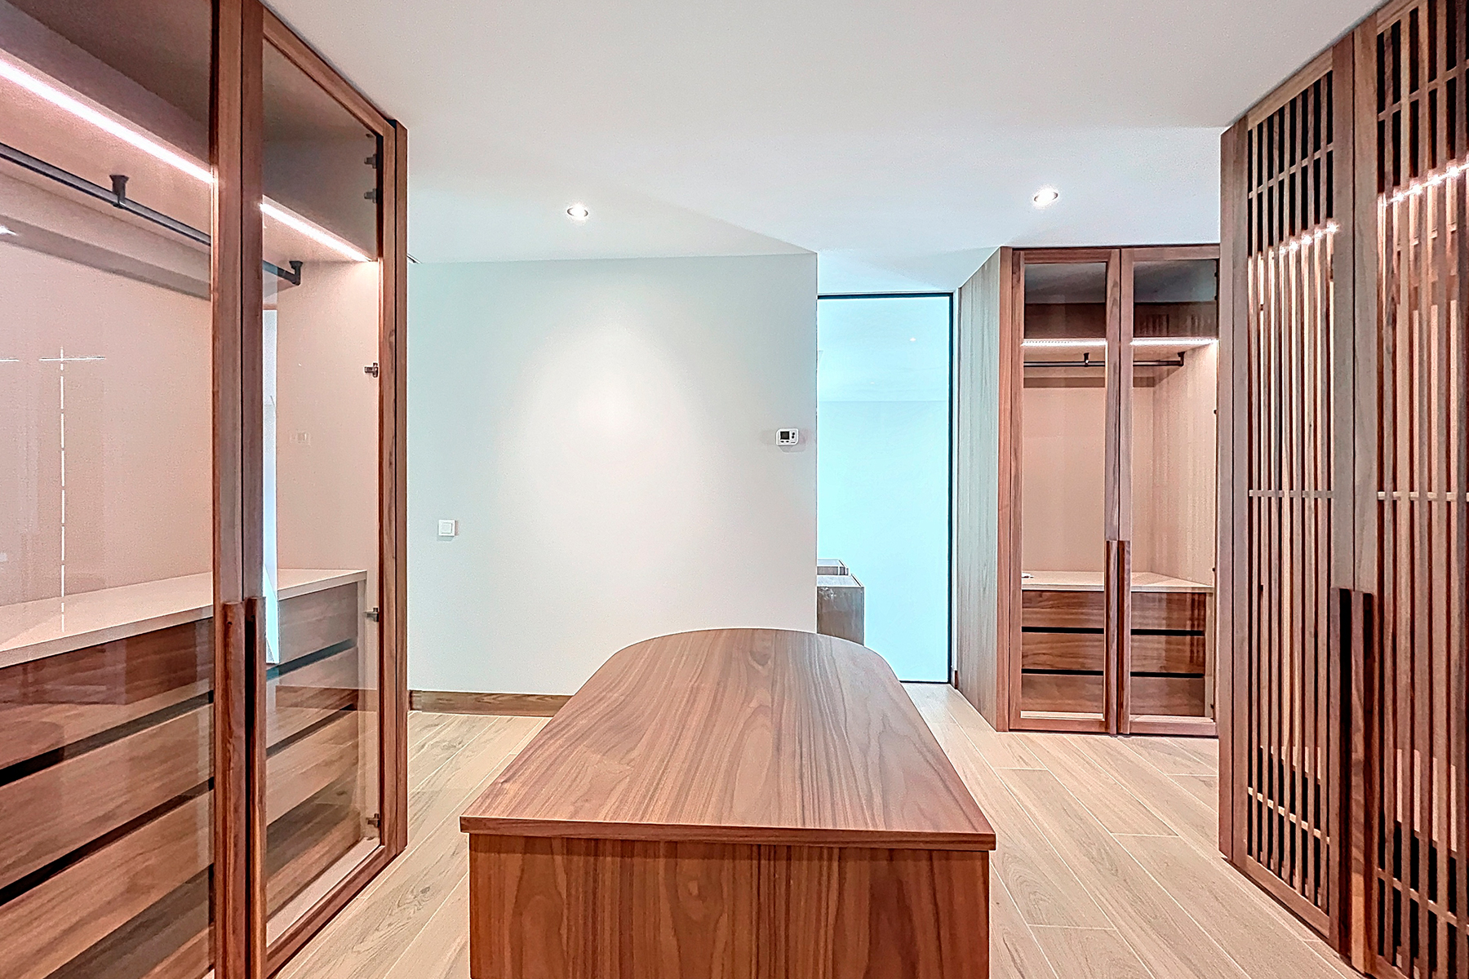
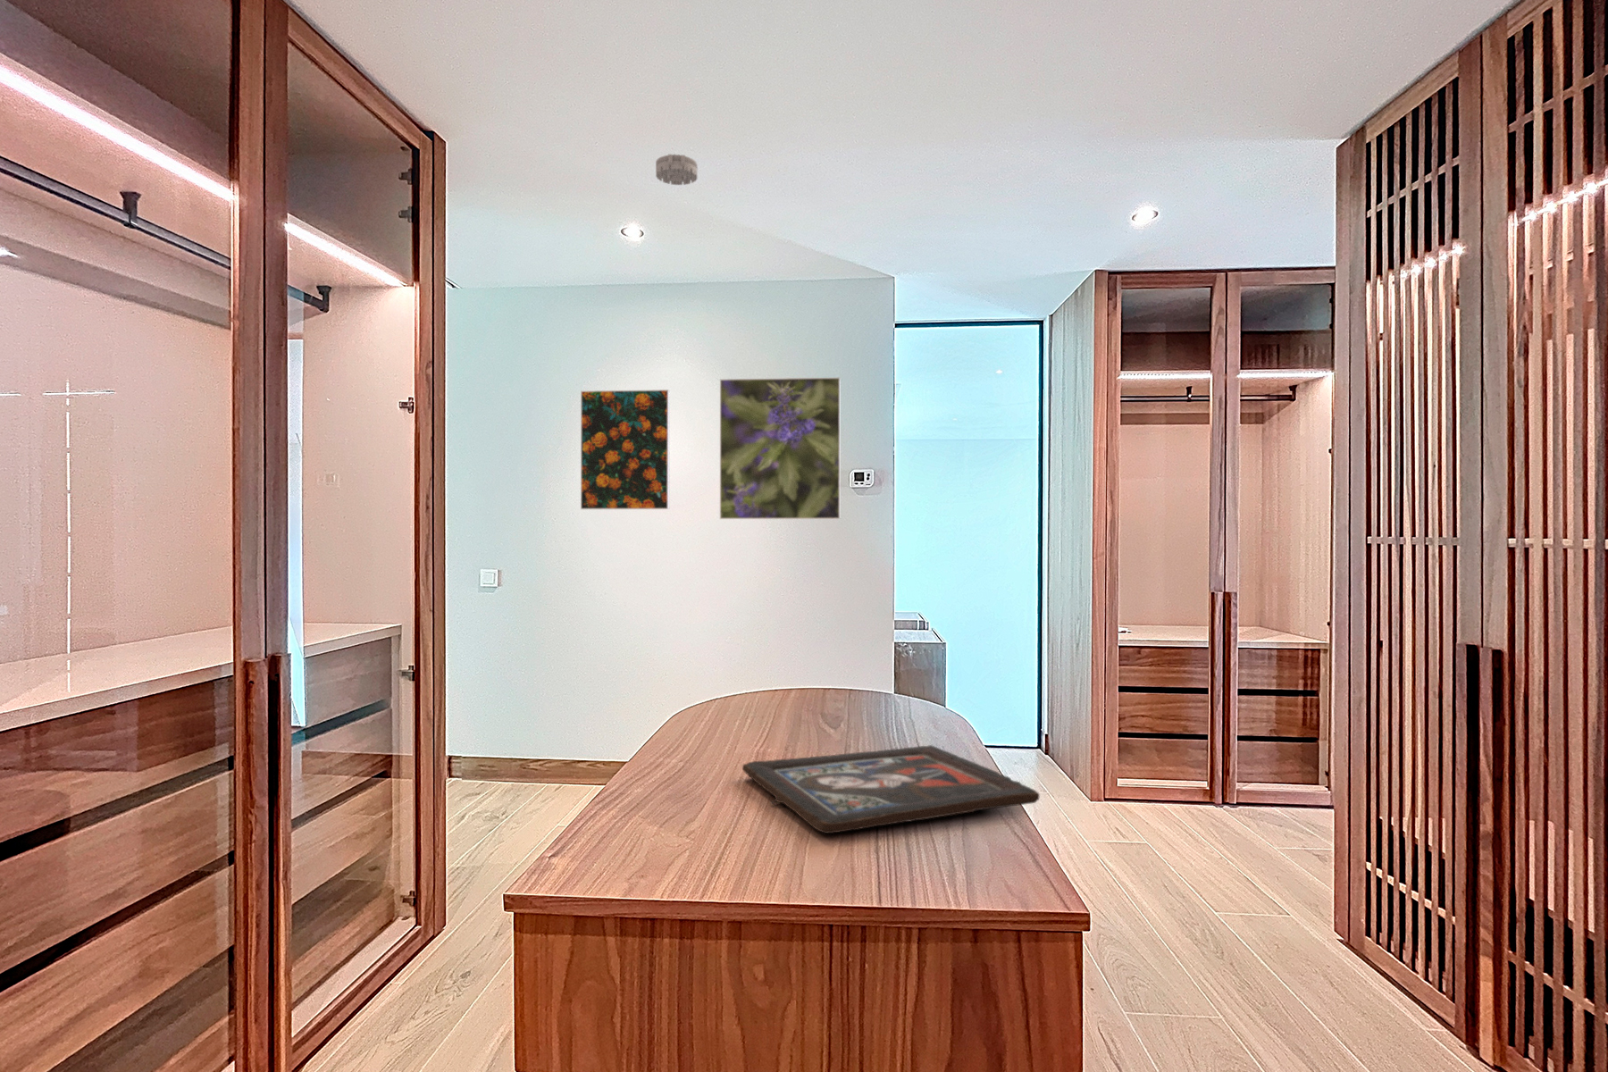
+ smoke detector (676, 169)
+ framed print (625, 450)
+ religious icon (881, 784)
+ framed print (779, 449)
